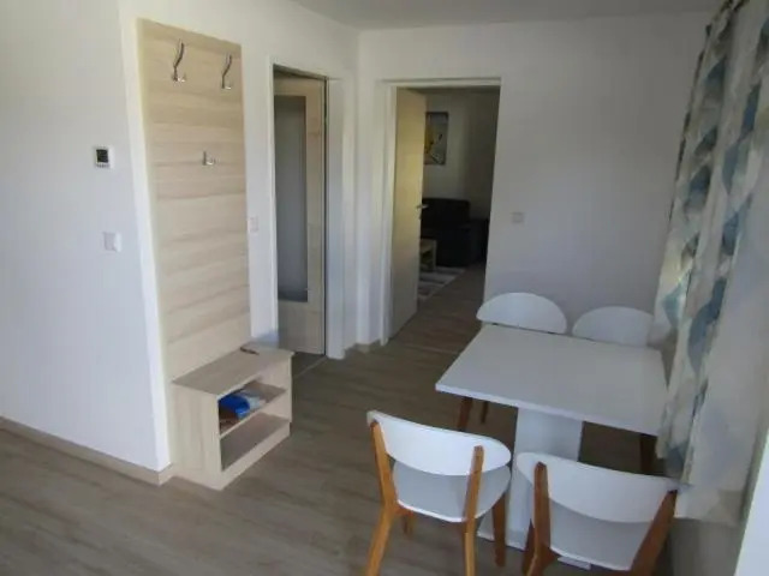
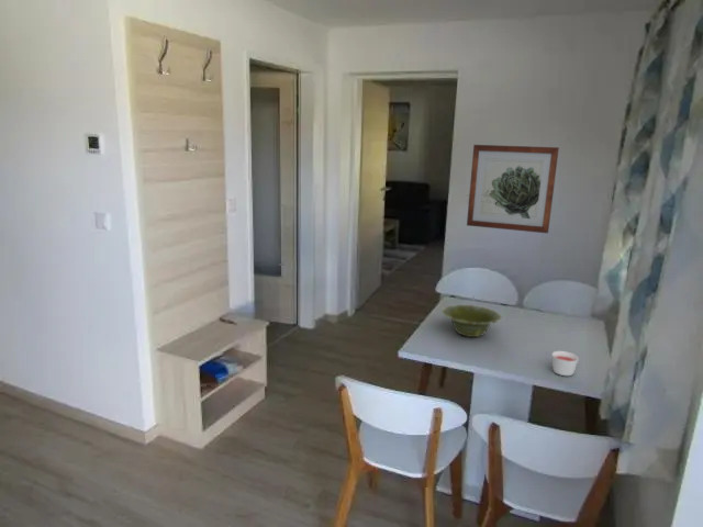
+ wall art (511, 188)
+ candle (563, 363)
+ dish (470, 323)
